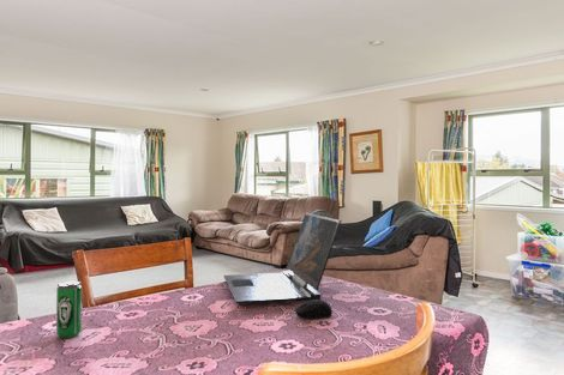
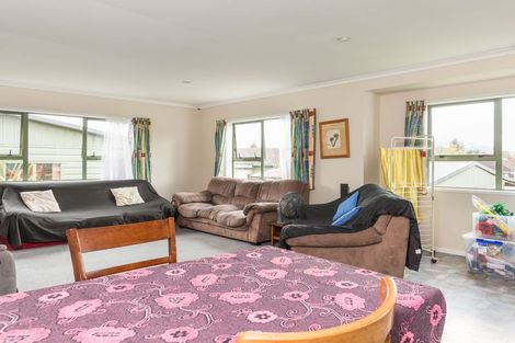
- laptop (290, 255)
- beverage can (68, 308)
- computer mouse (313, 308)
